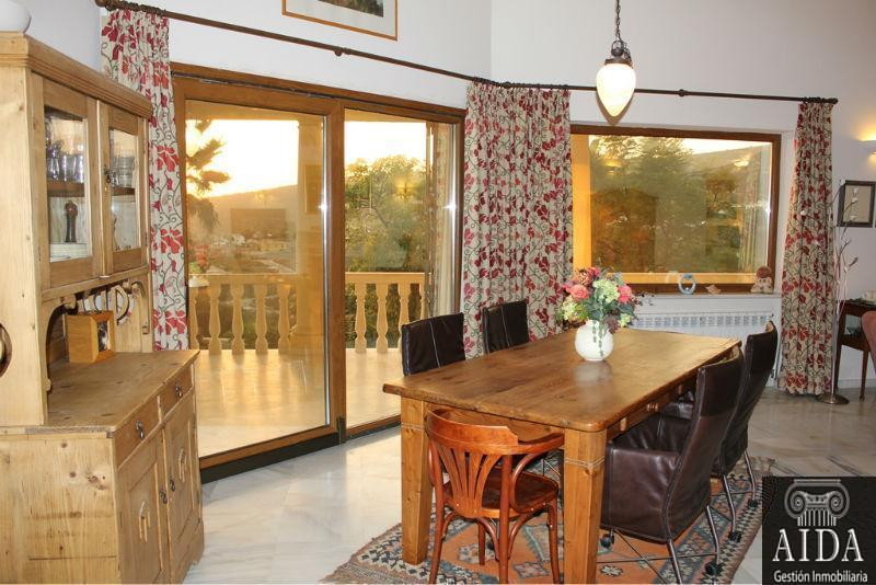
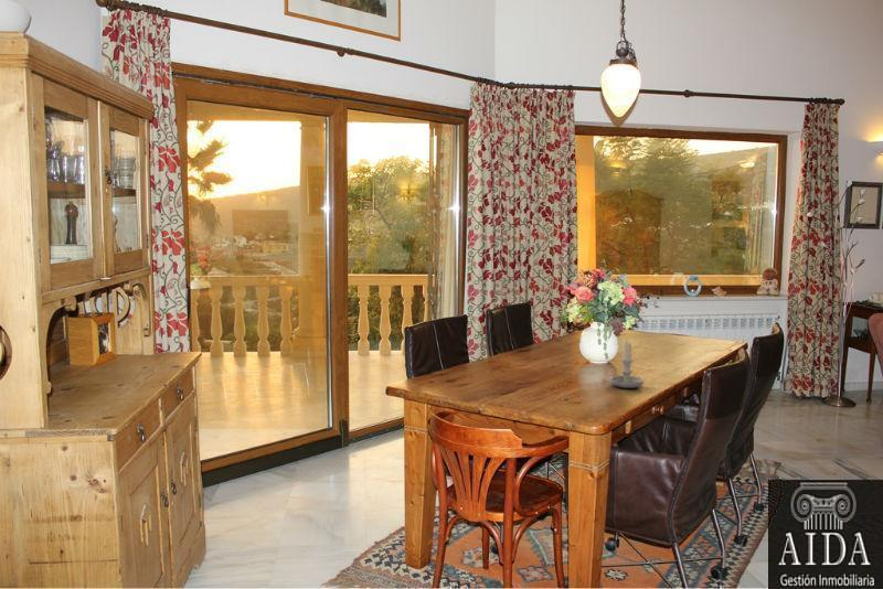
+ candle (626, 363)
